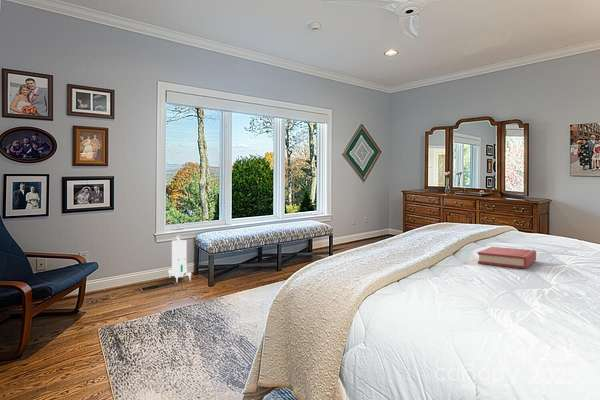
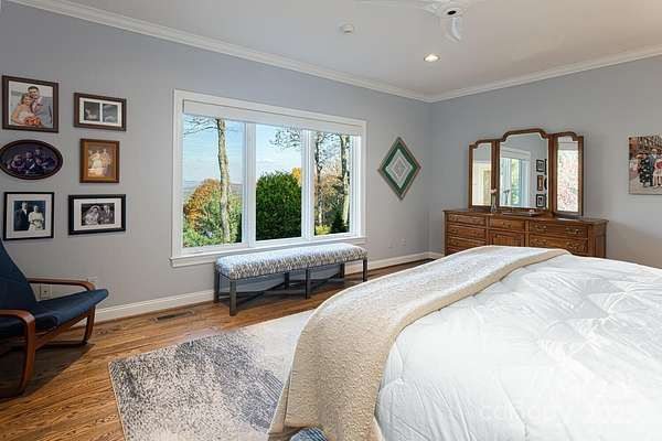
- toy robot (179, 256)
- hardback book (507, 256)
